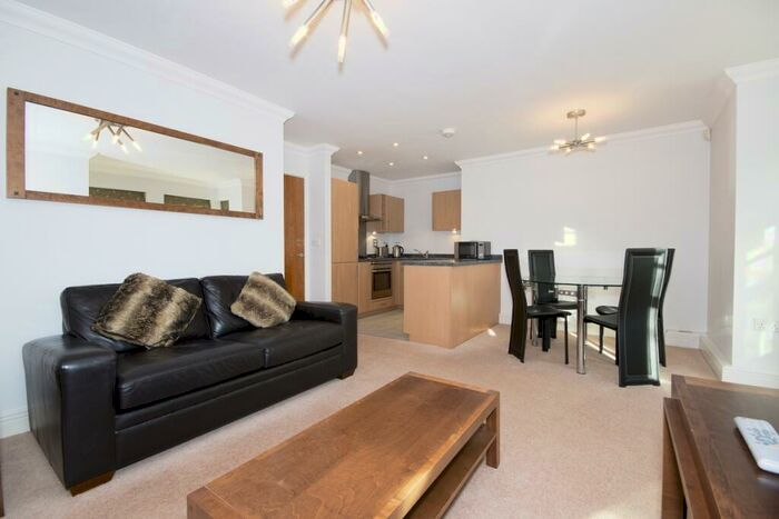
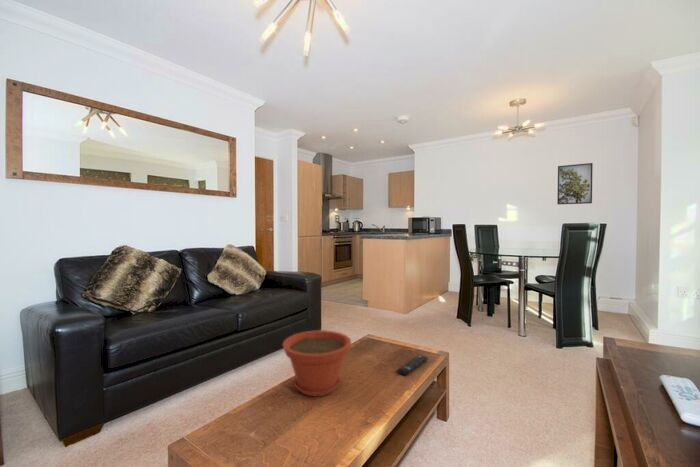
+ remote control (413, 364)
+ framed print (574, 184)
+ plant pot (317, 364)
